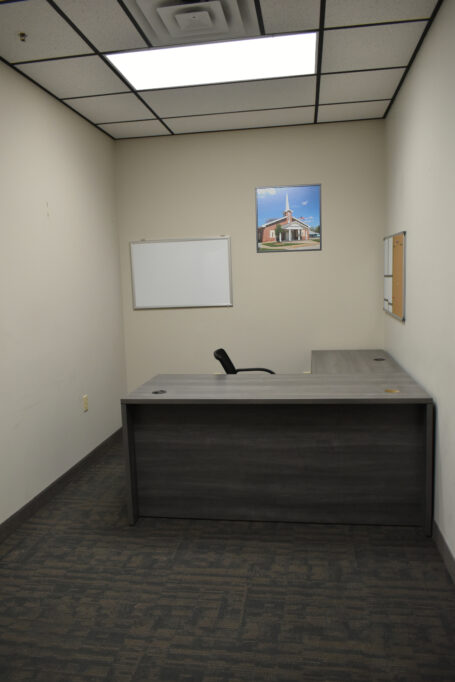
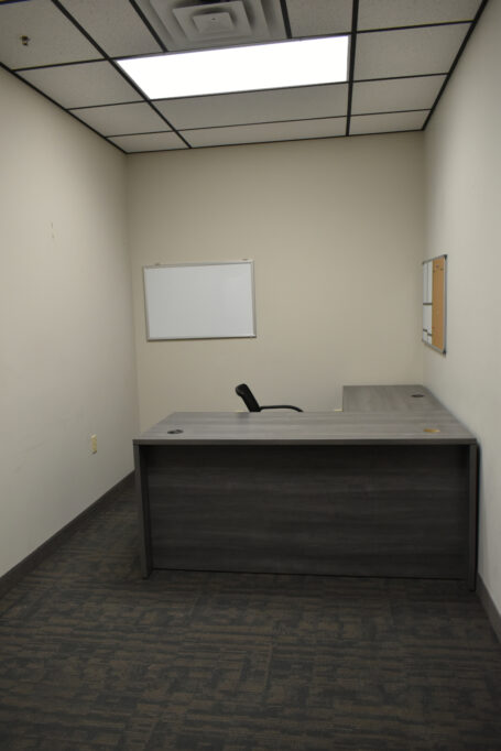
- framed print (288, 218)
